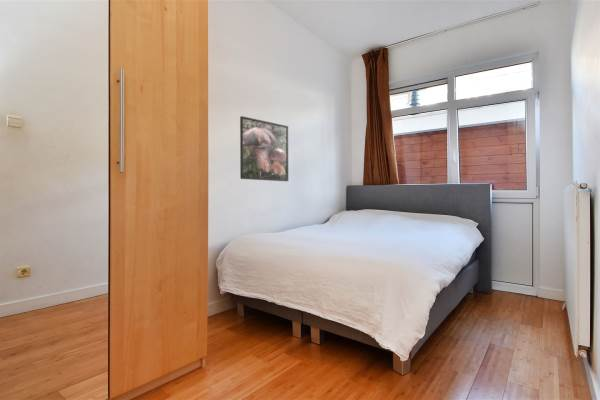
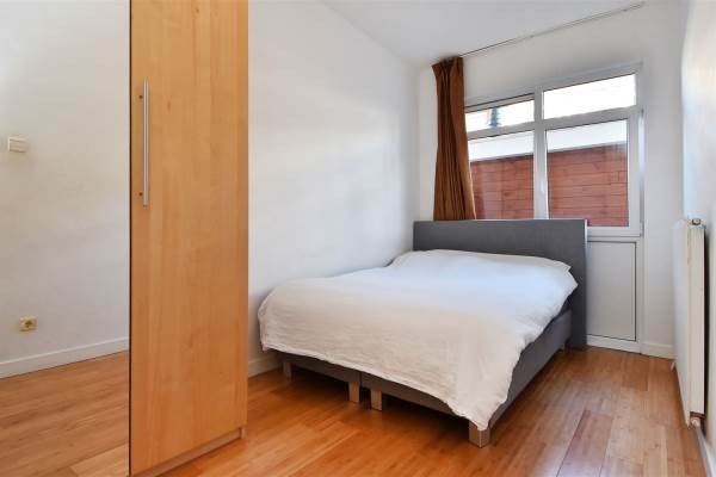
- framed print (265, 150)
